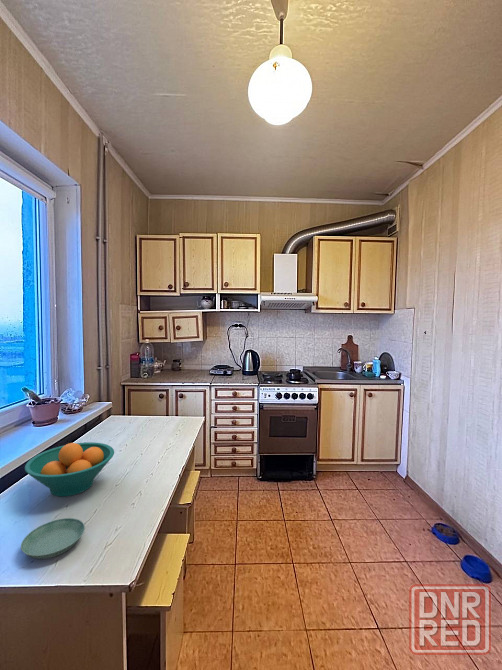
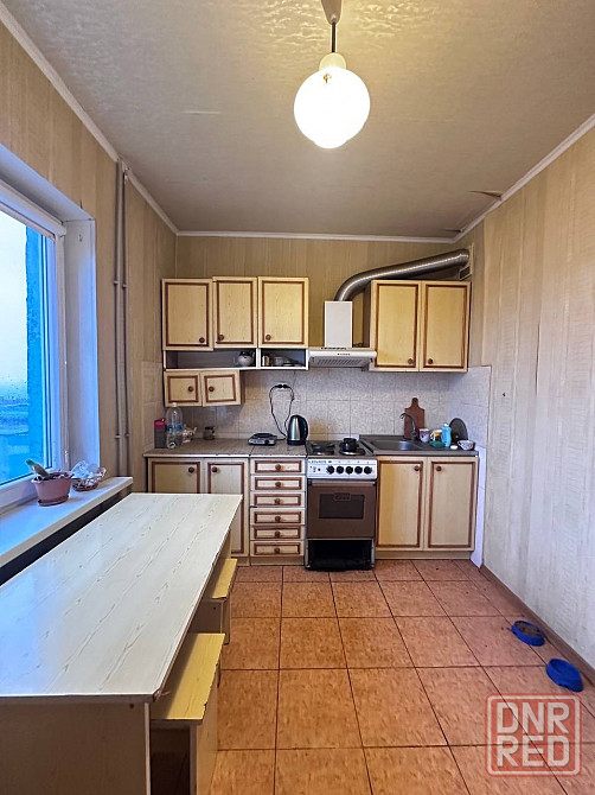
- saucer (54, 539)
- fruit bowl (72, 465)
